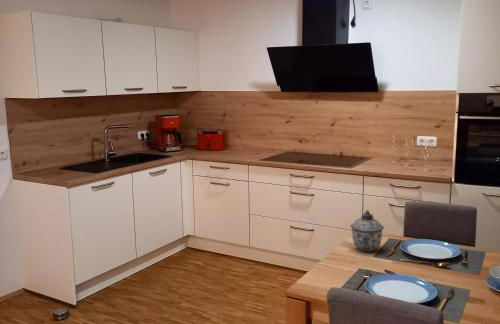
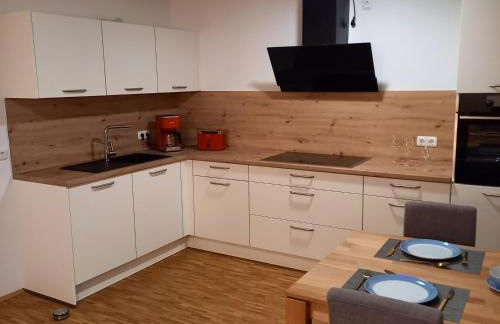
- lidded jar (367, 229)
